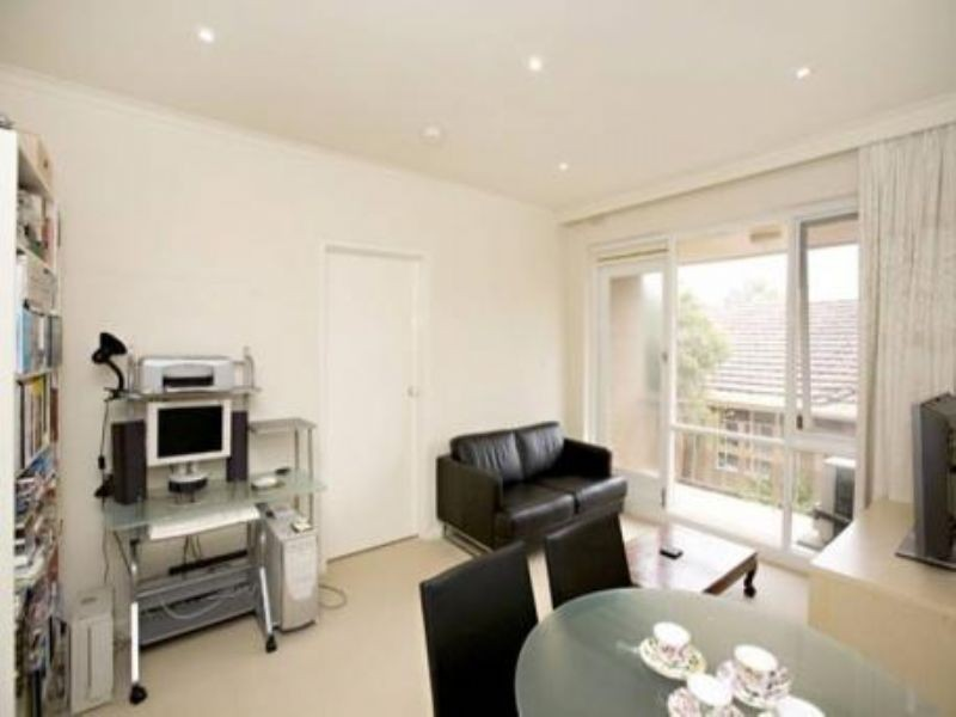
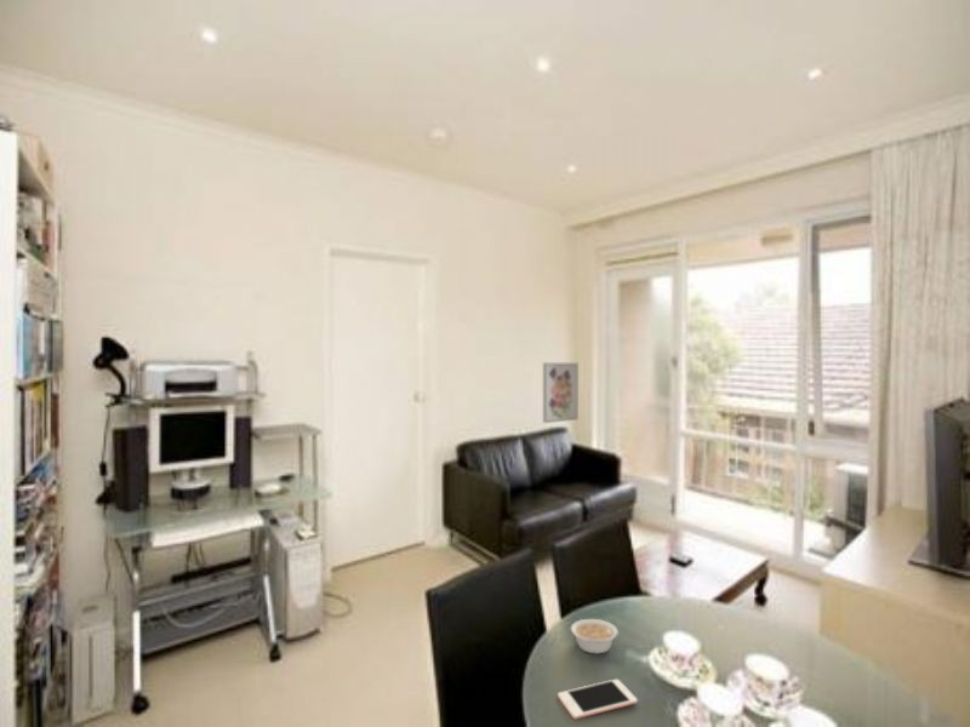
+ wall art (560, 391)
+ legume (595, 635)
+ cell phone (597, 698)
